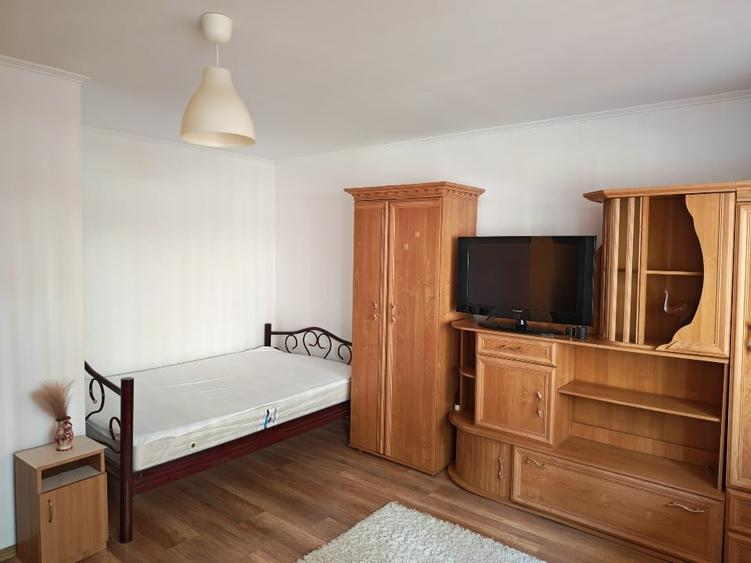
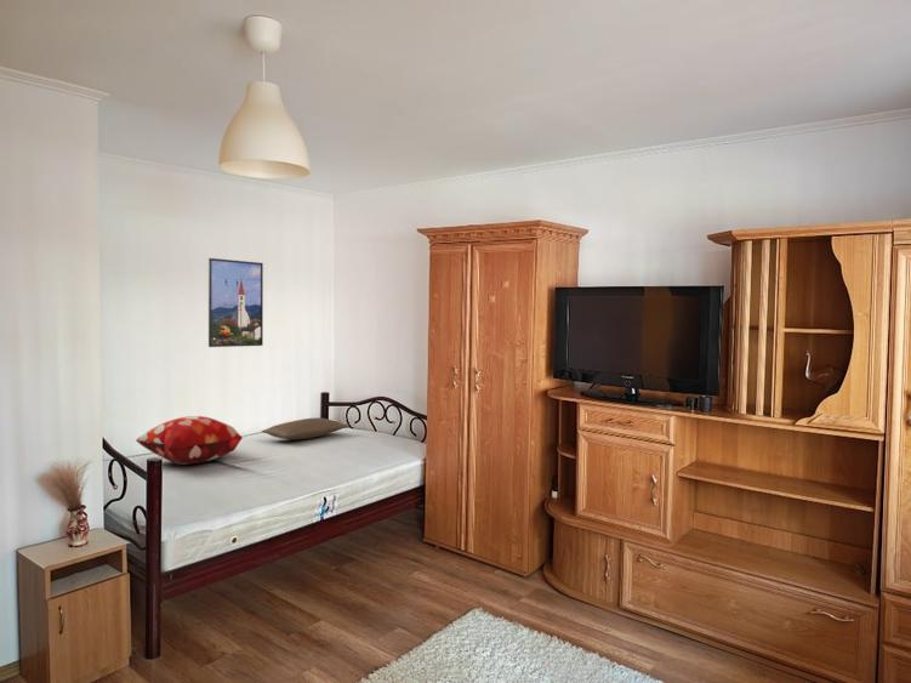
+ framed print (237, 303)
+ pillow (306, 428)
+ decorative pillow (190, 438)
